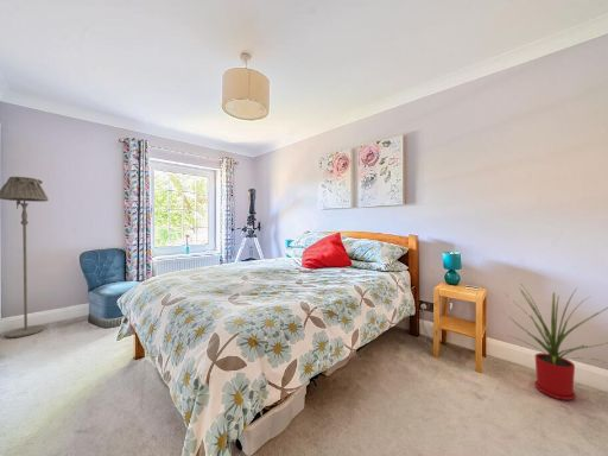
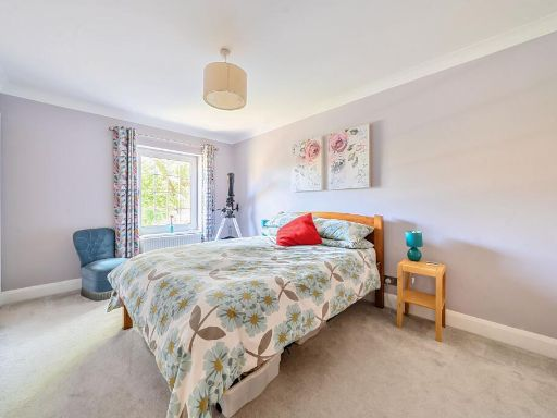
- floor lamp (24, 254)
- house plant (553, 338)
